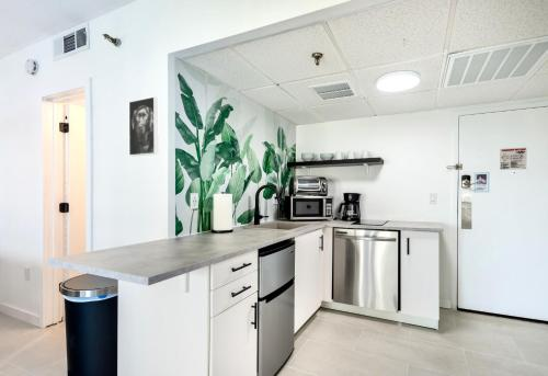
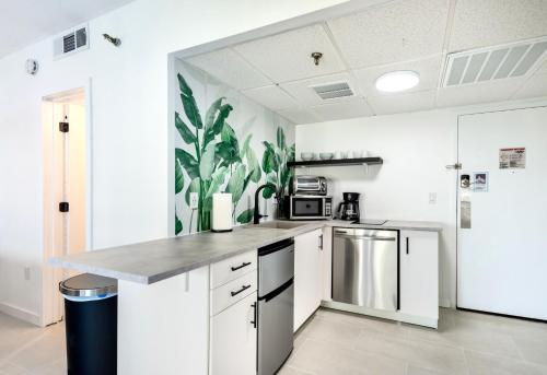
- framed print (142, 127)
